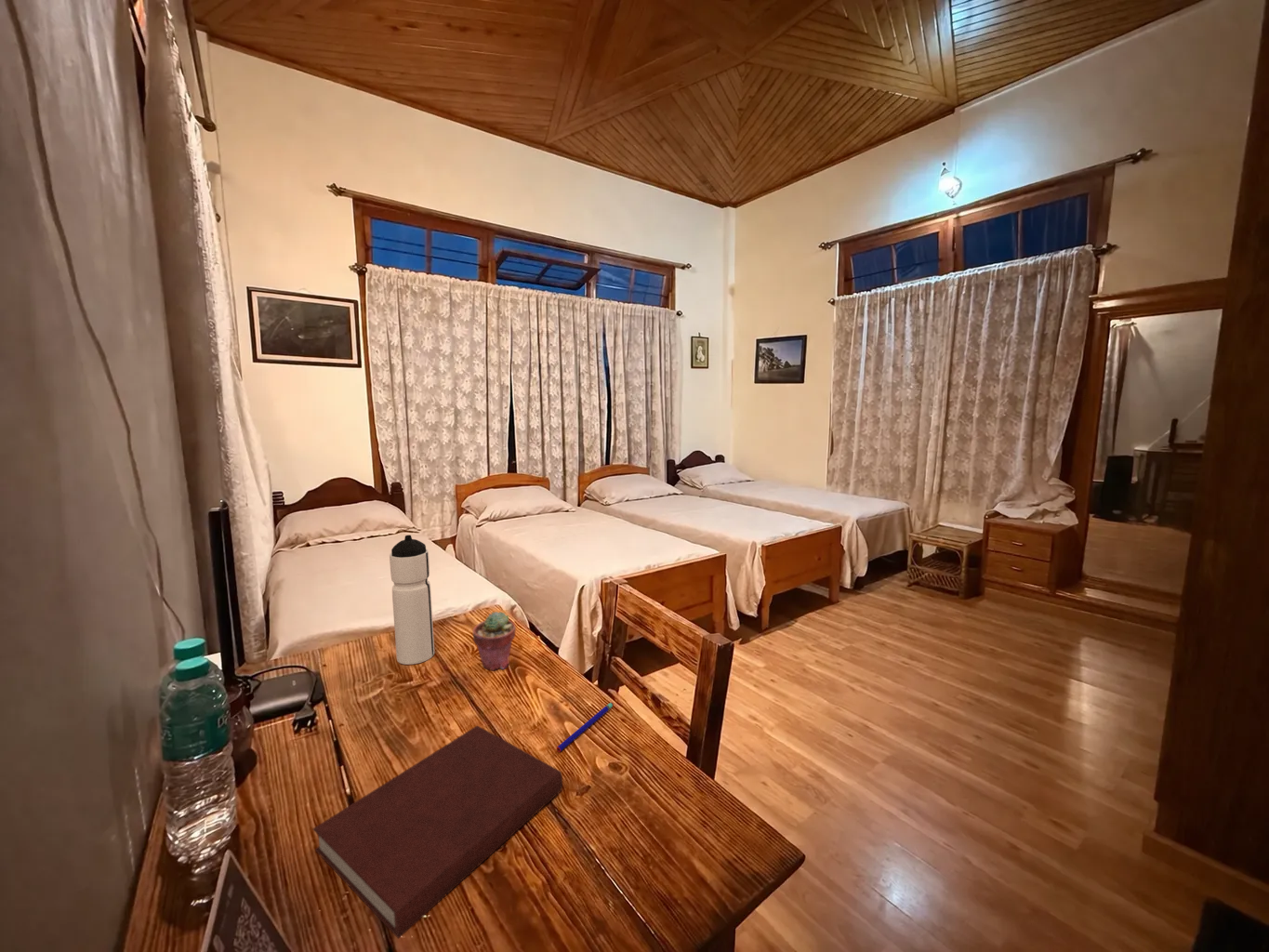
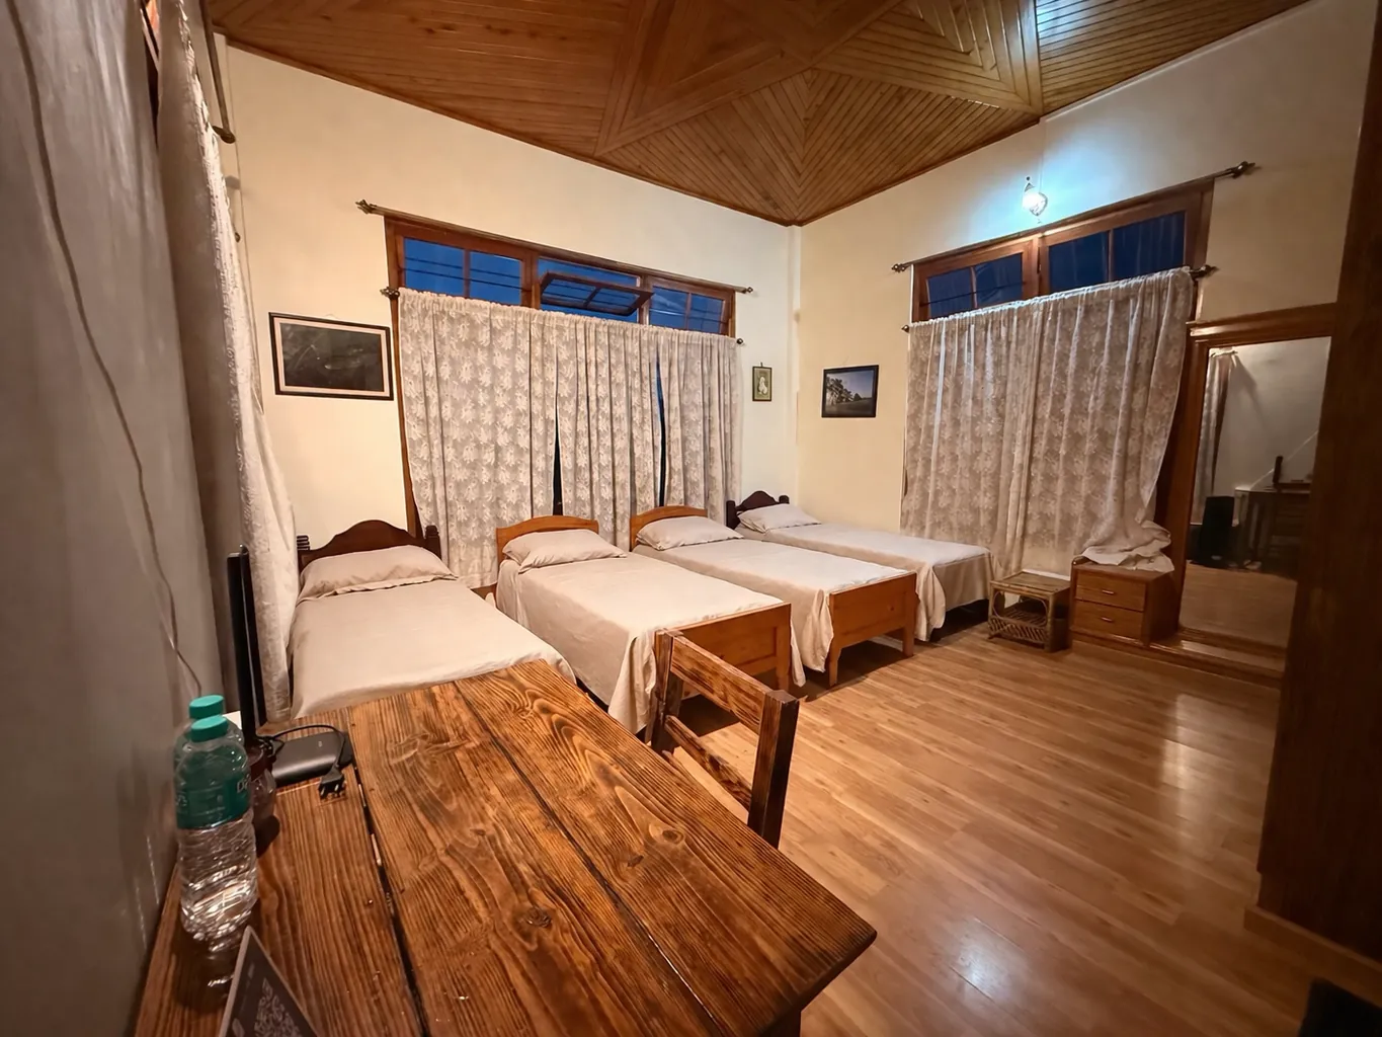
- potted succulent (495, 638)
- water bottle (412, 596)
- pen (587, 725)
- notebook (446, 808)
